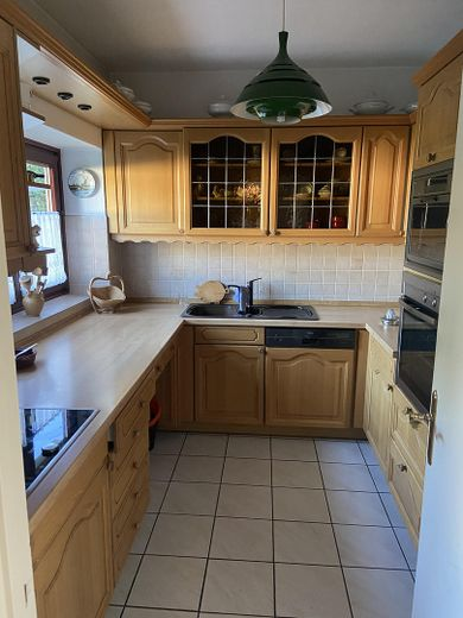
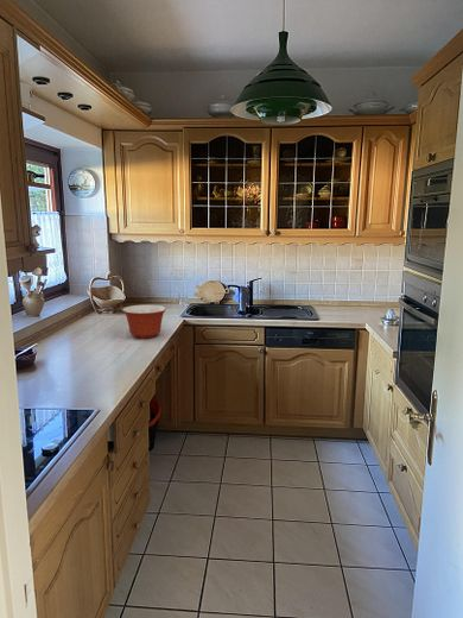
+ mixing bowl (145, 322)
